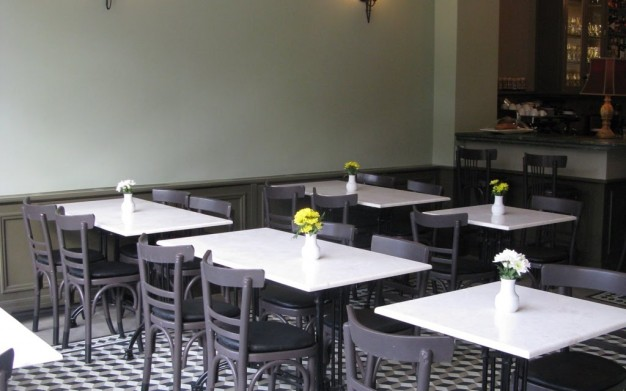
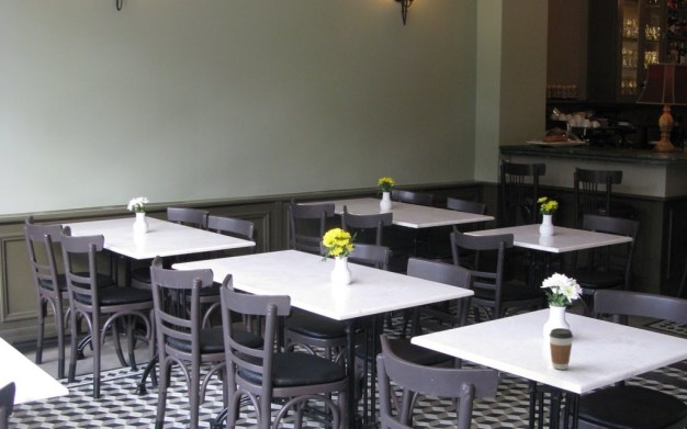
+ coffee cup (561, 349)
